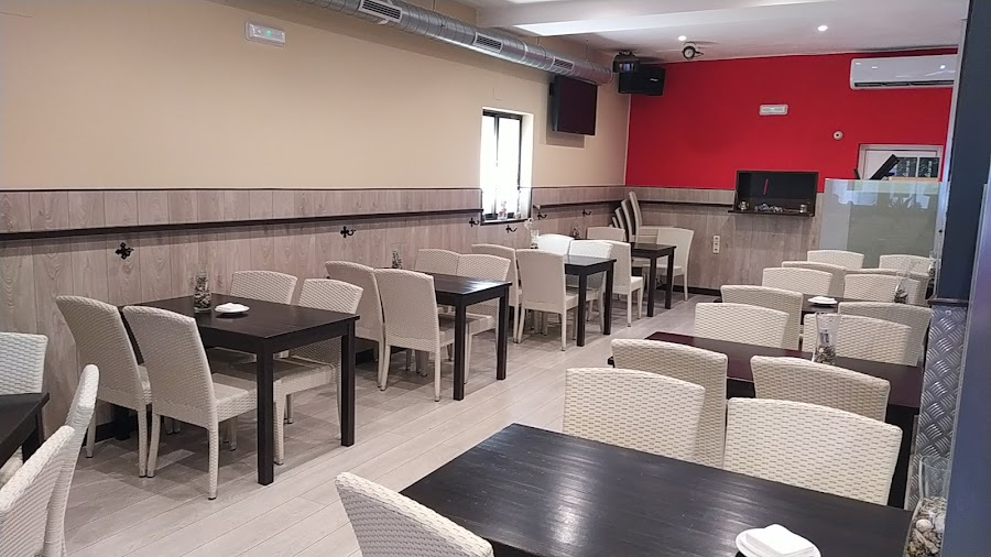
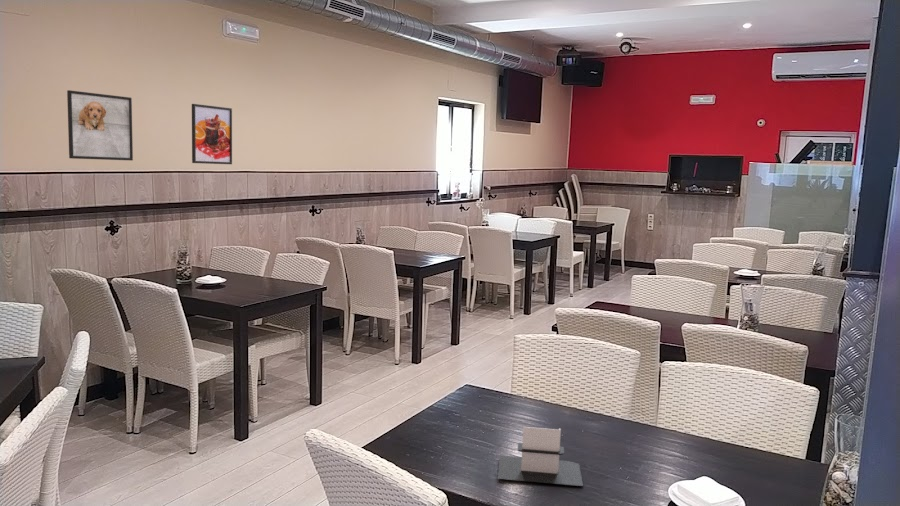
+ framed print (212, 135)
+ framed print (101, 127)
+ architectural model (540, 449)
